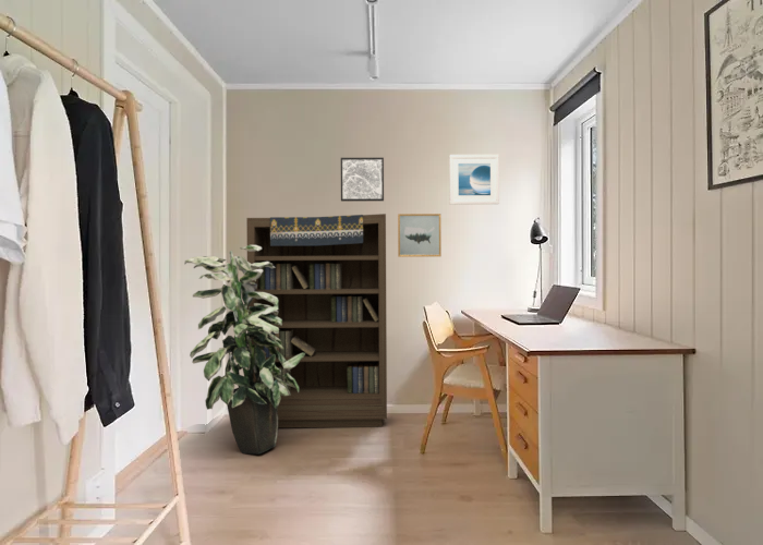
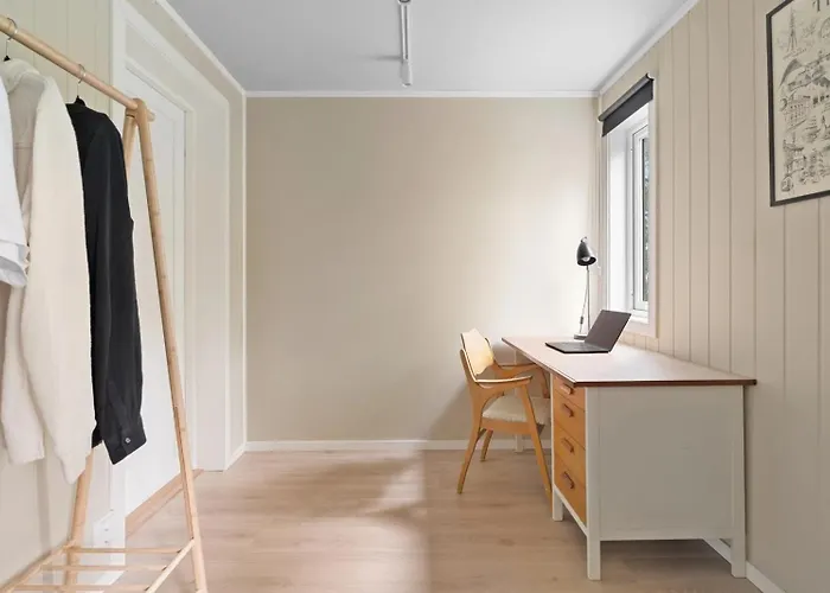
- bookcase (319, 319)
- wall art (362, 179)
- indoor plant (244, 349)
- wall art (419, 235)
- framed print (474, 179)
